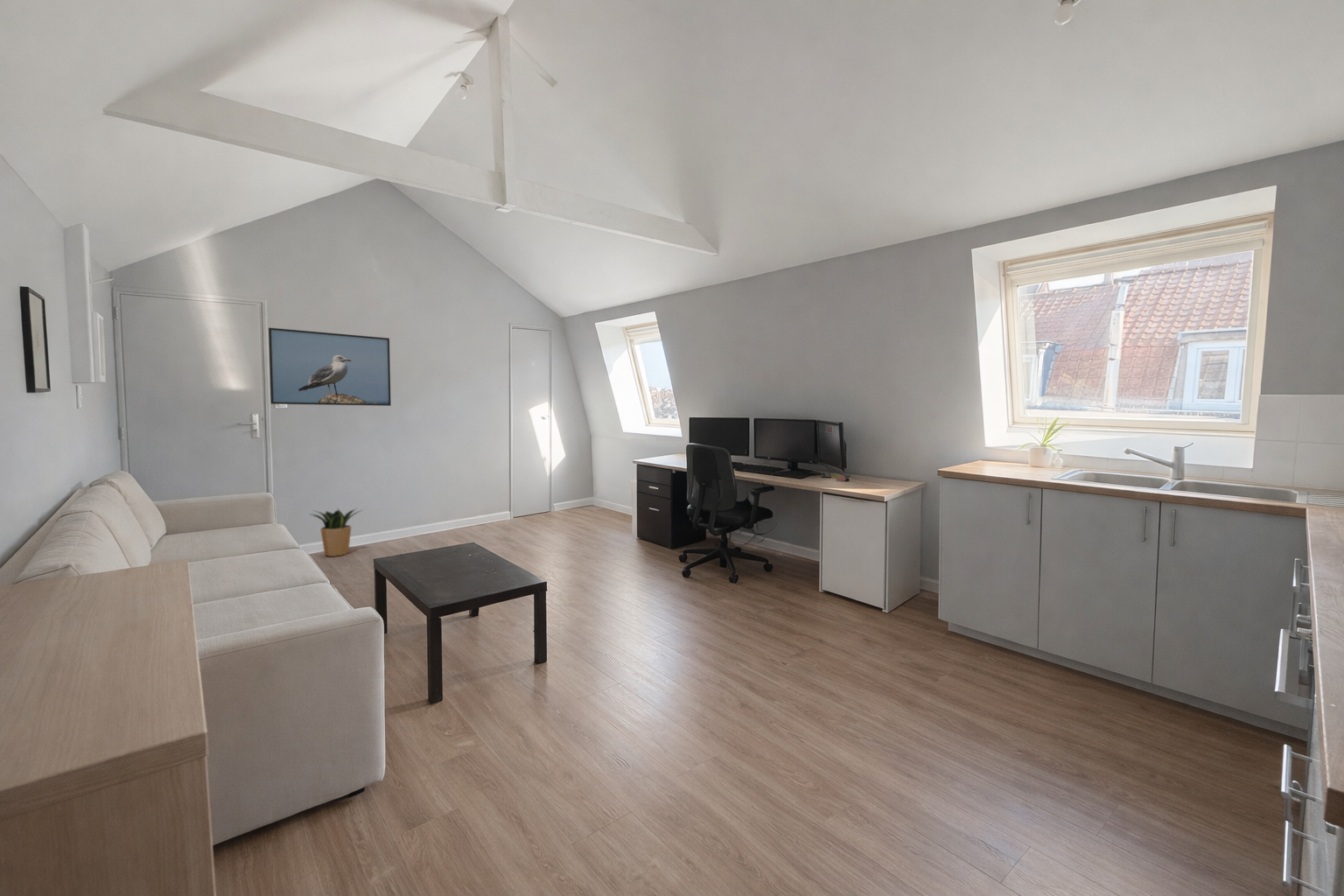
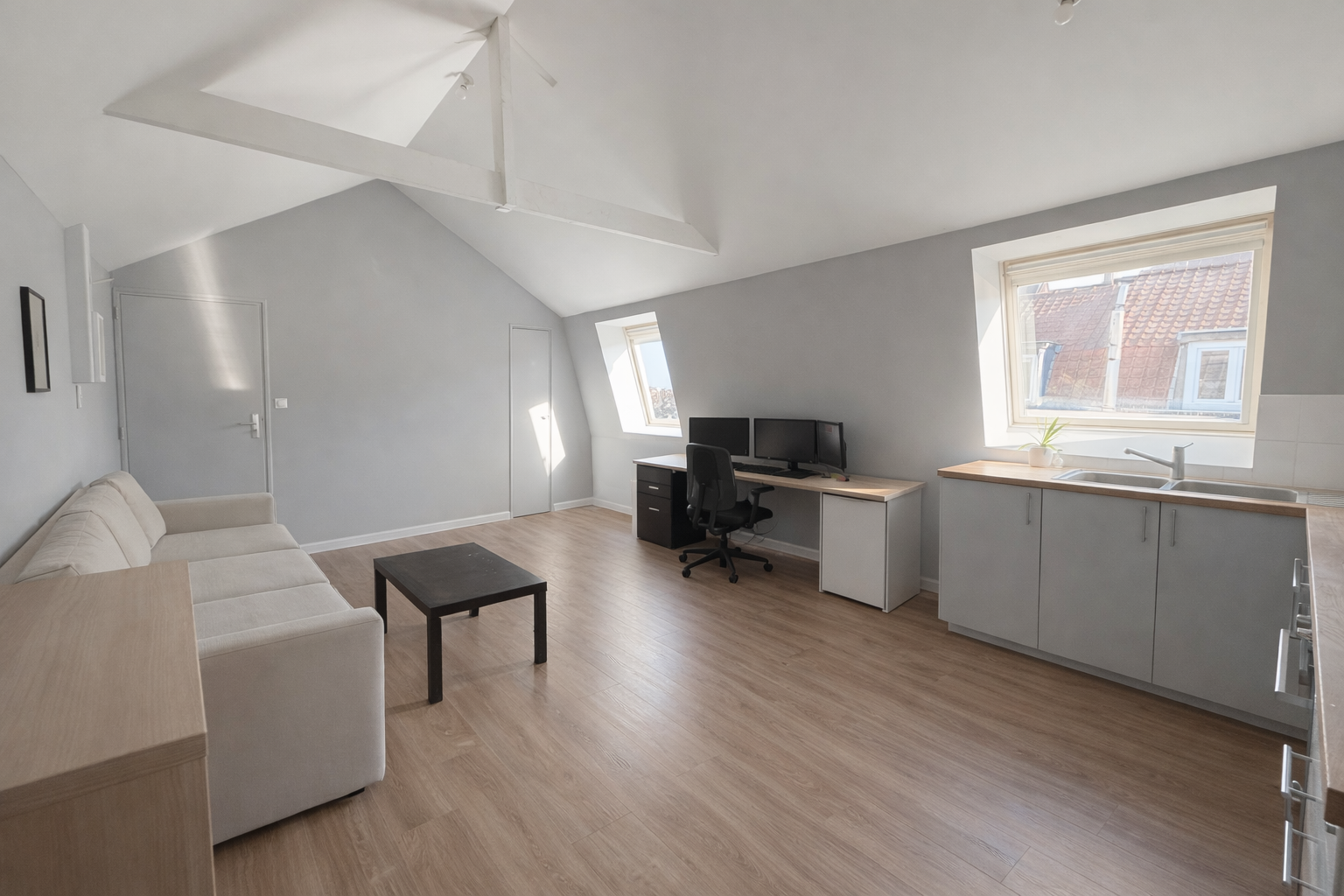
- potted plant (337, 531)
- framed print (333, 368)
